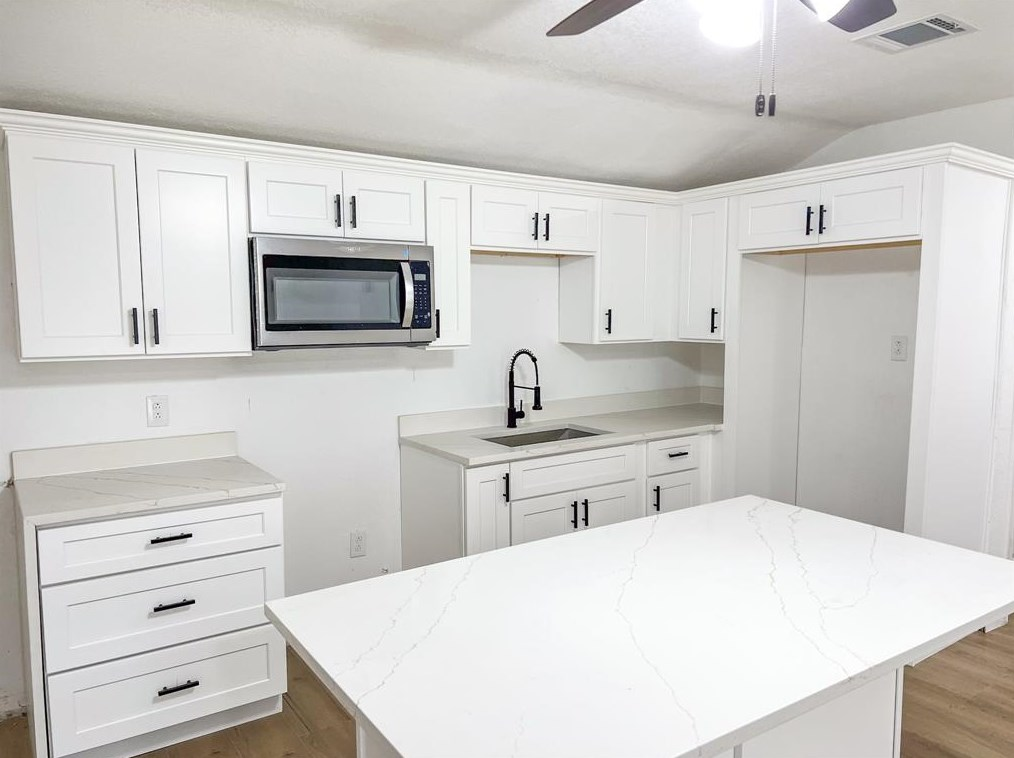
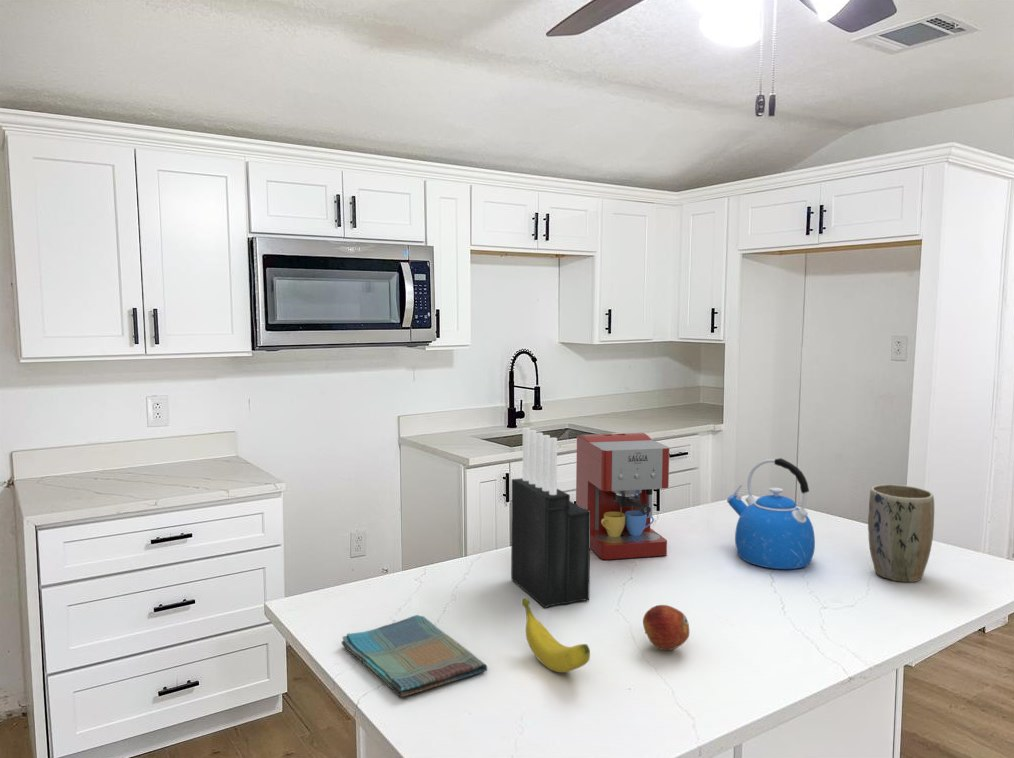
+ coffee maker (620, 491)
+ knife block (554, 511)
+ dish towel (412, 651)
+ fruit (666, 628)
+ plant pot (899, 533)
+ kettle (767, 506)
+ banana (554, 640)
